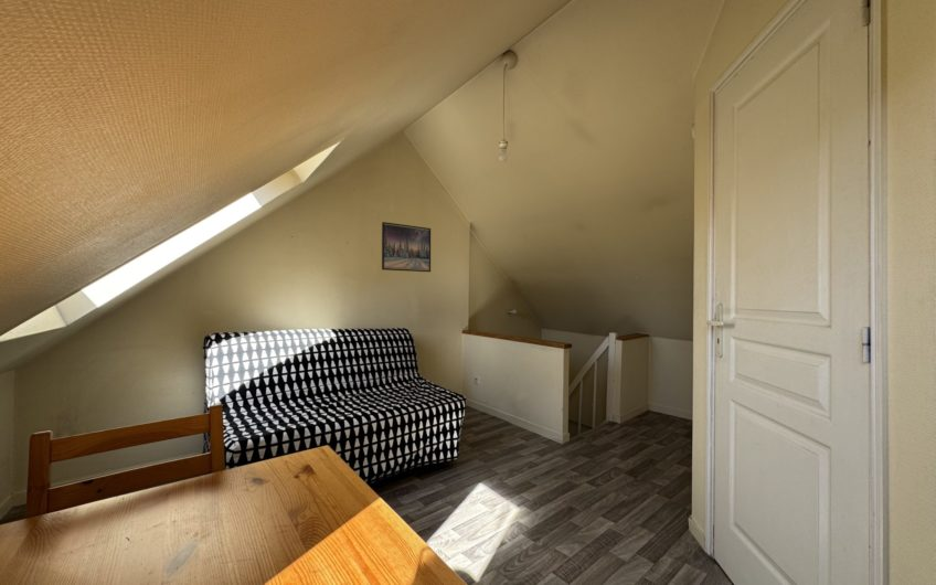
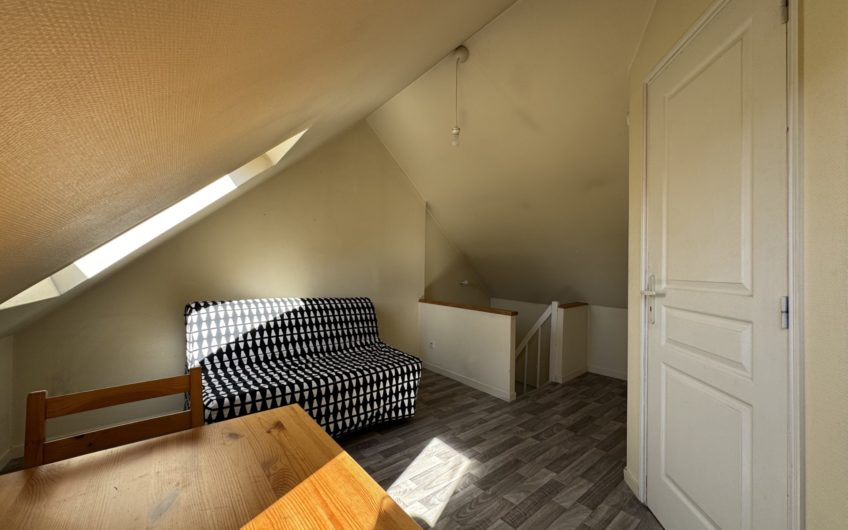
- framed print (407, 247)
